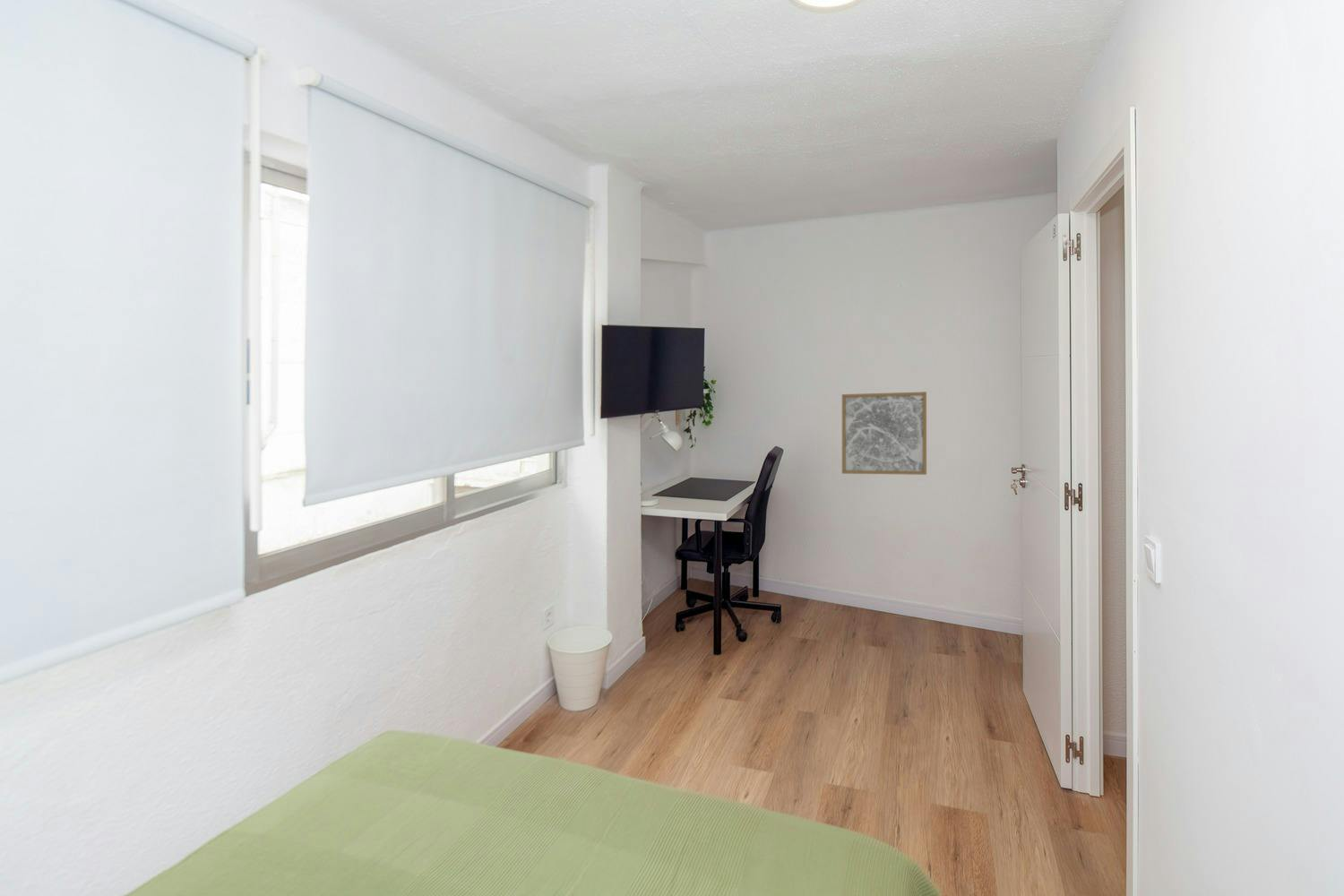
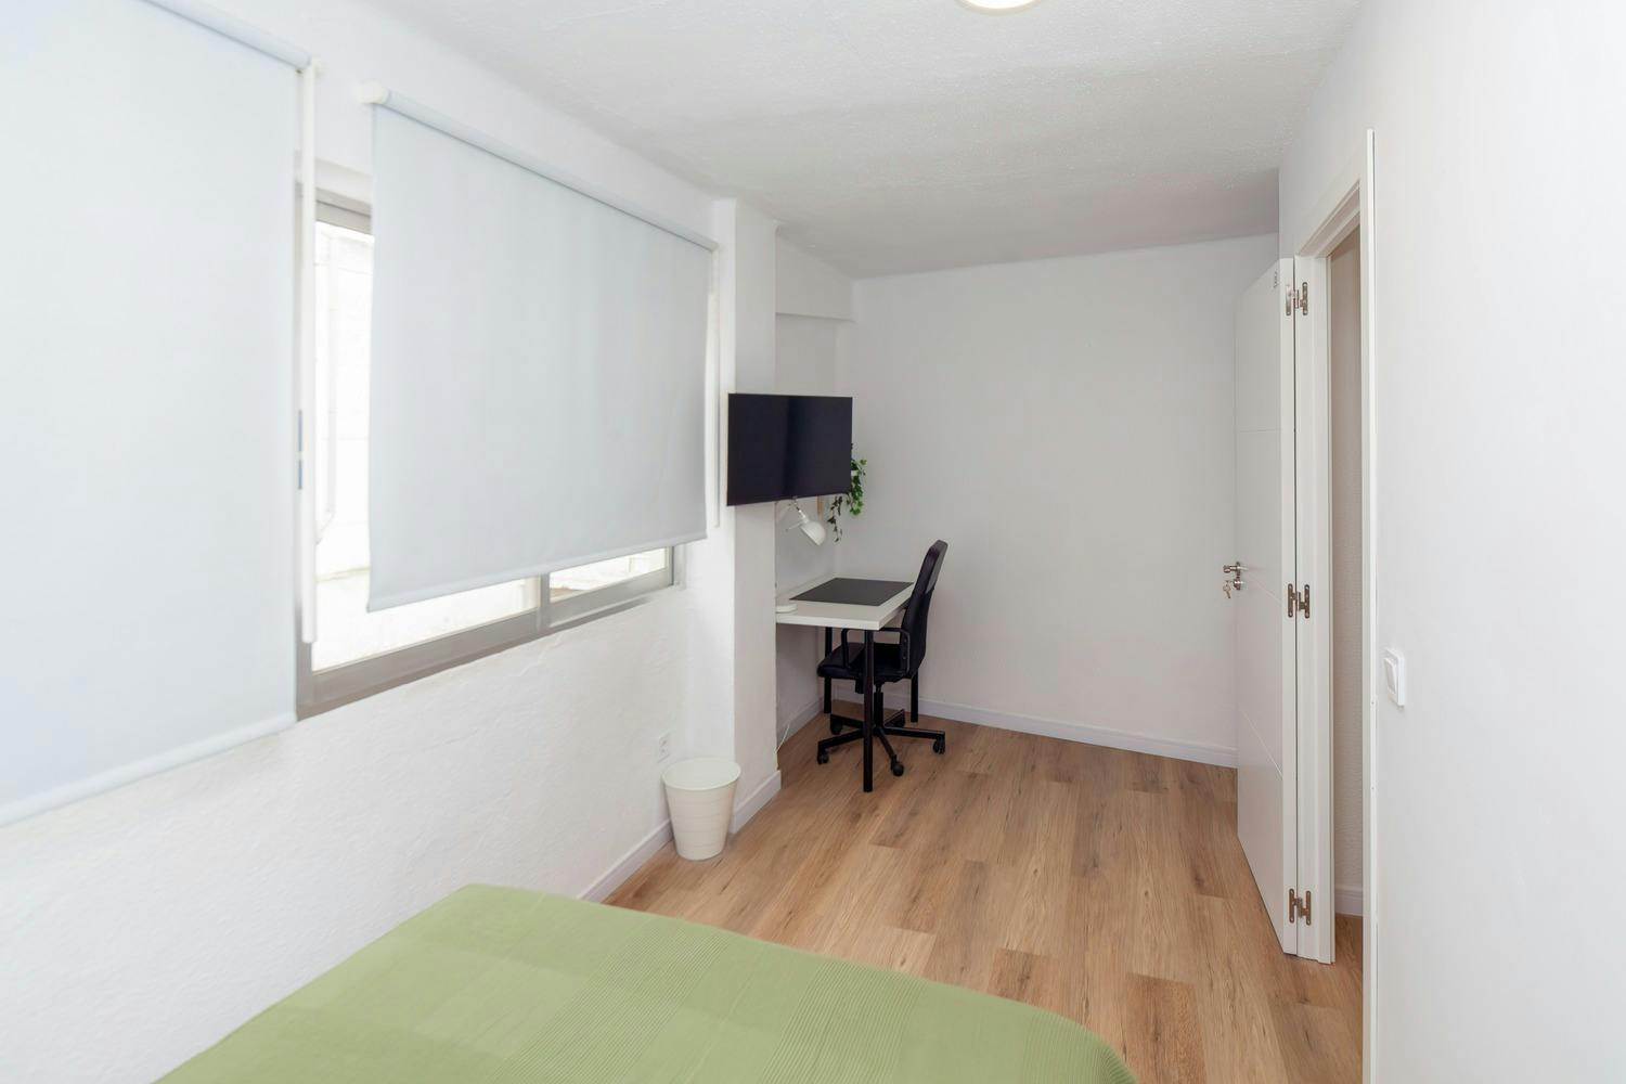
- wall art (883, 434)
